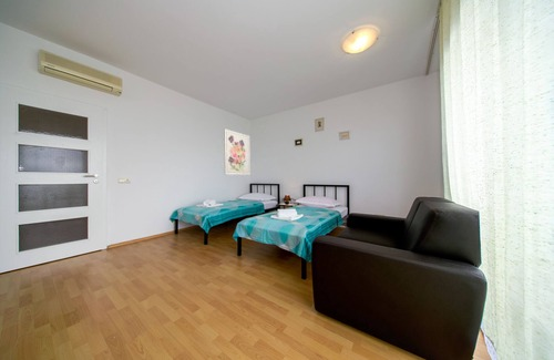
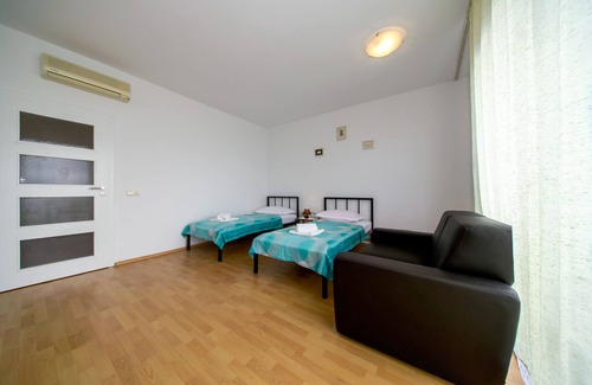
- wall art (237, 153)
